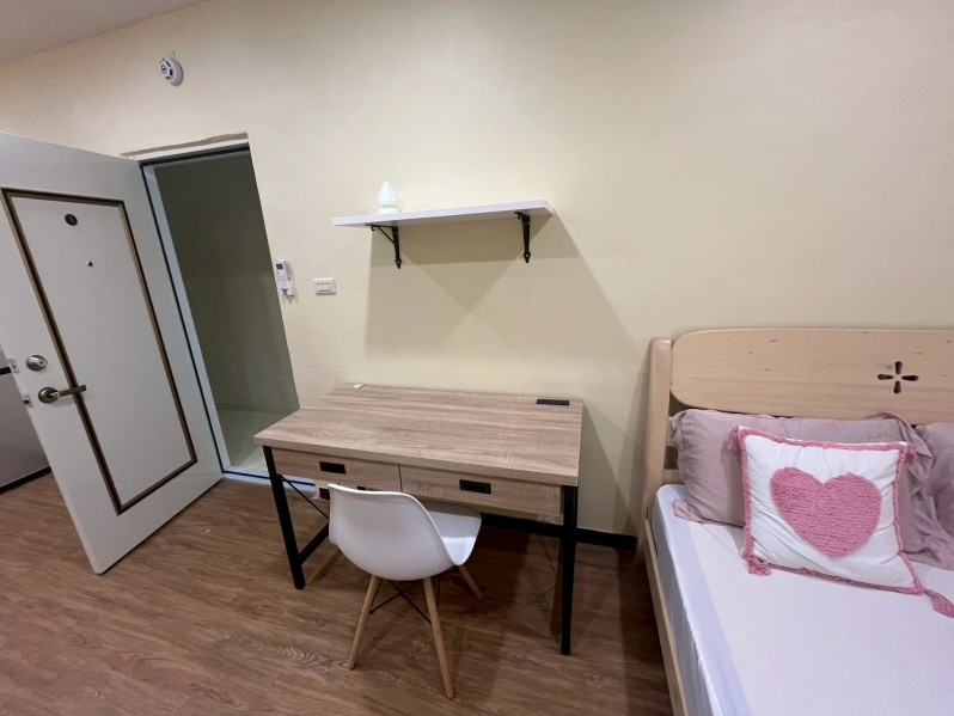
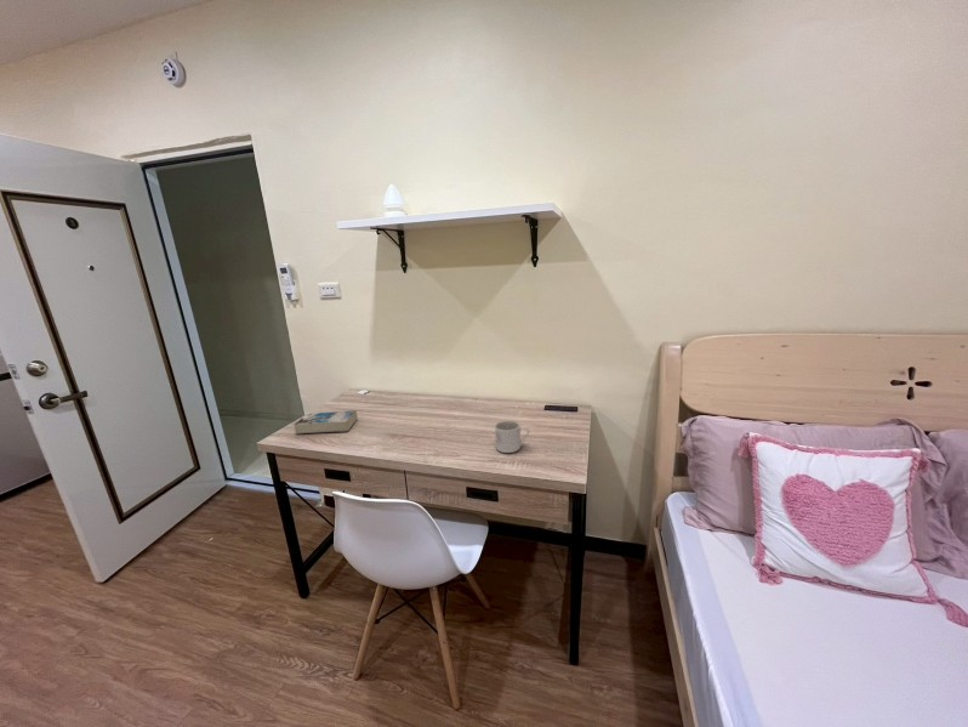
+ mug (512, 436)
+ book (326, 421)
